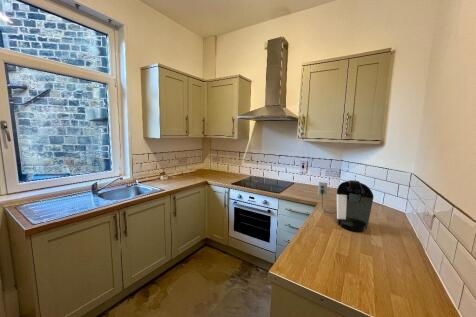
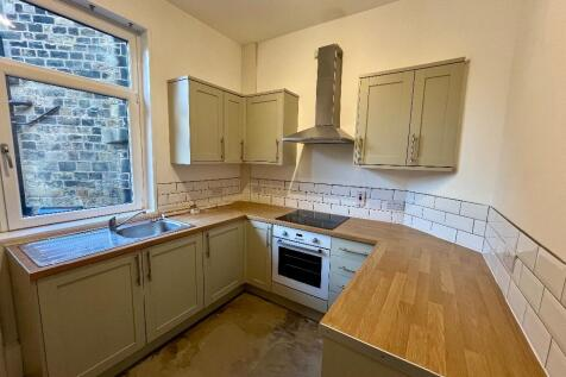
- coffee maker (343, 201)
